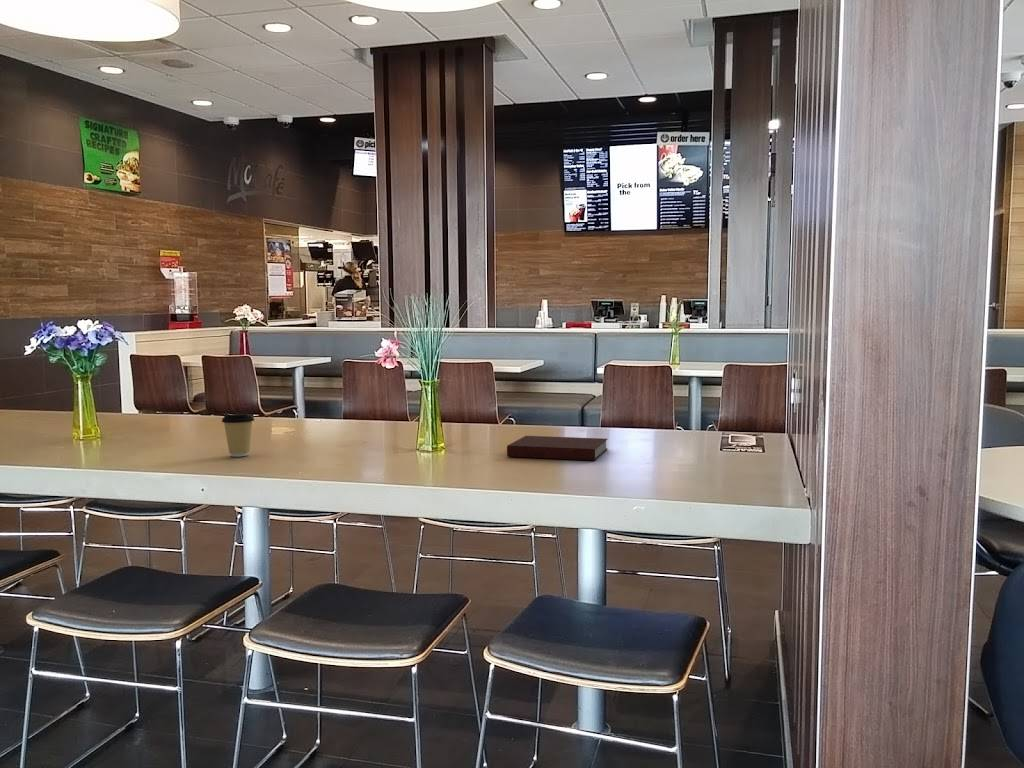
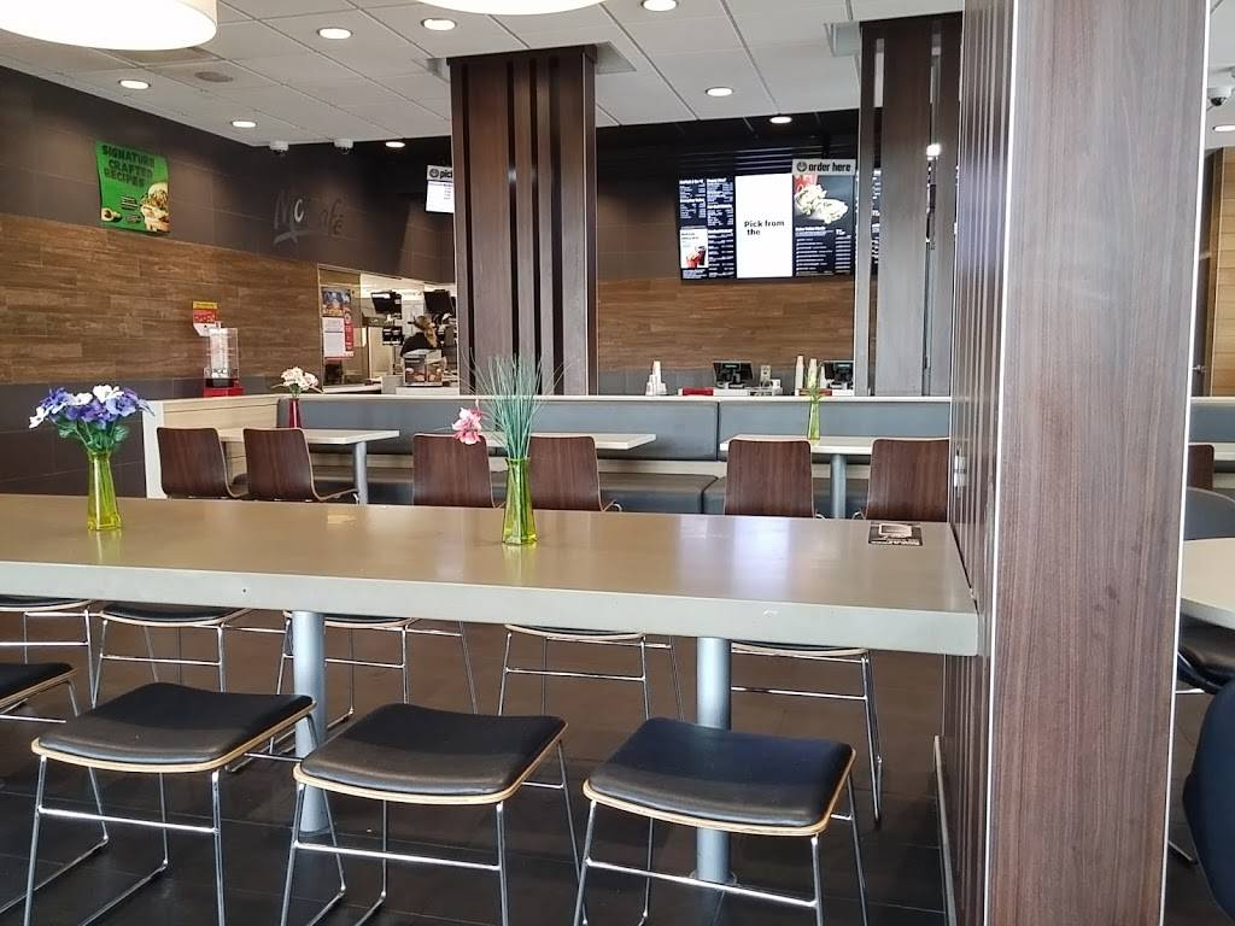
- notebook (558, 447)
- coffee cup (238, 434)
